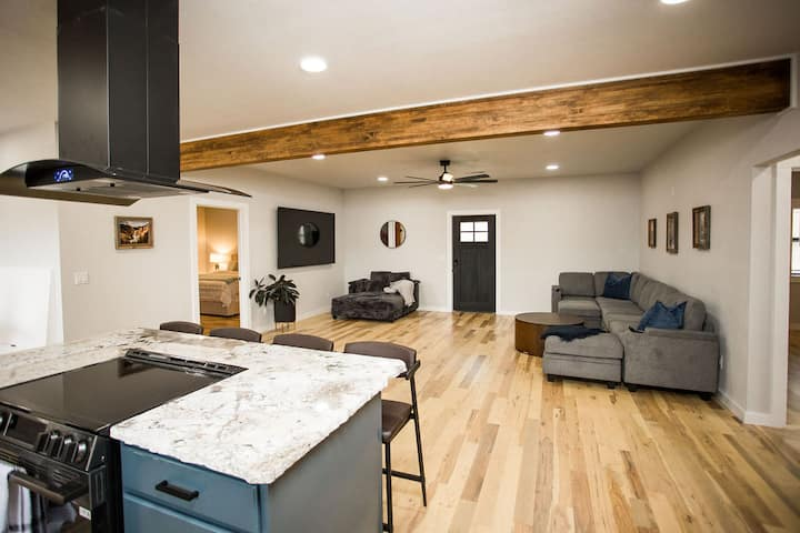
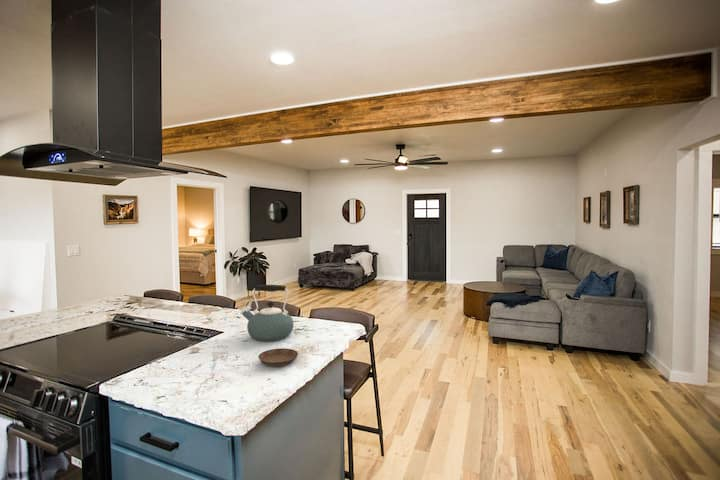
+ kettle (266, 310)
+ saucer (278, 358)
